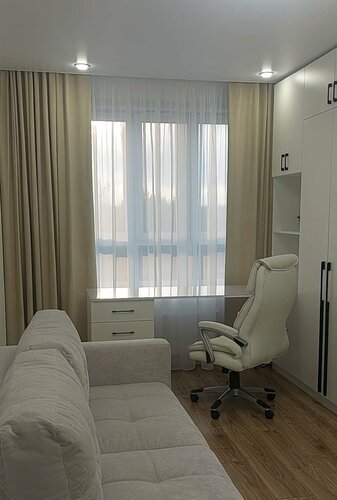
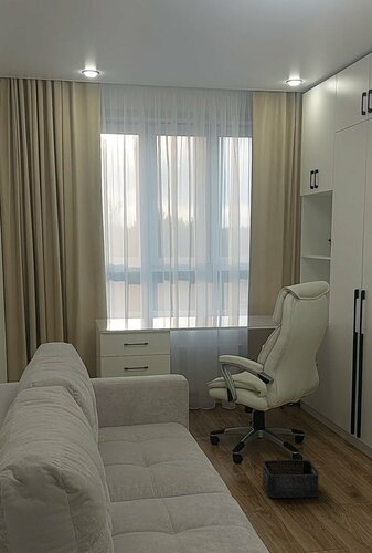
+ storage bin (289, 478)
